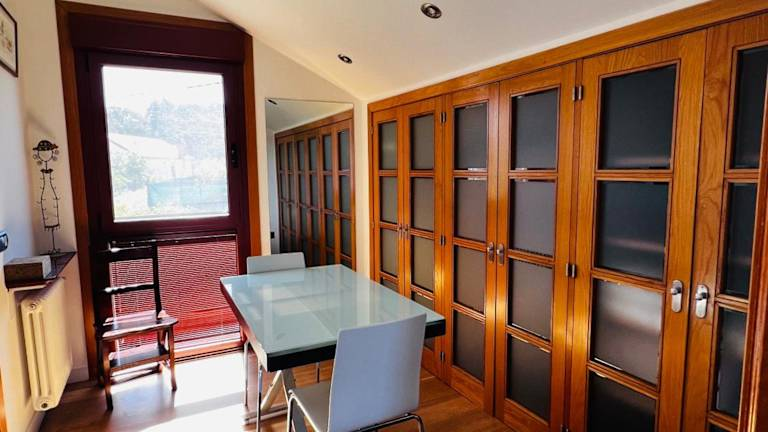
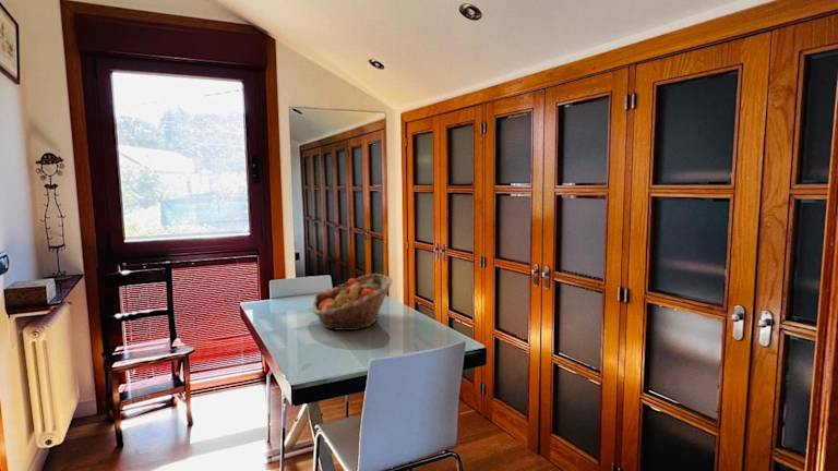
+ fruit basket (351, 300)
